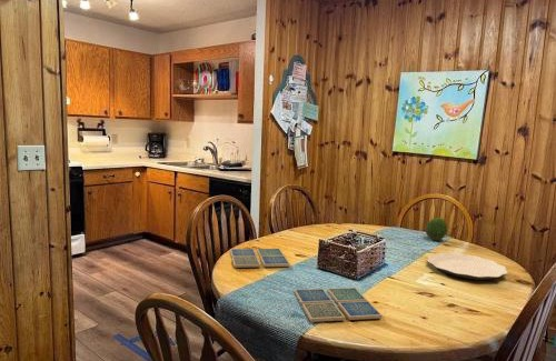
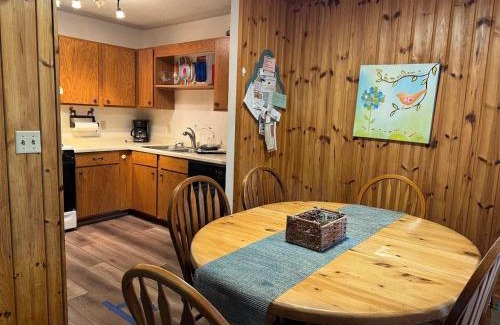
- drink coaster (336, 302)
- drink coaster (257, 258)
- plate (465, 265)
- fruit (436, 229)
